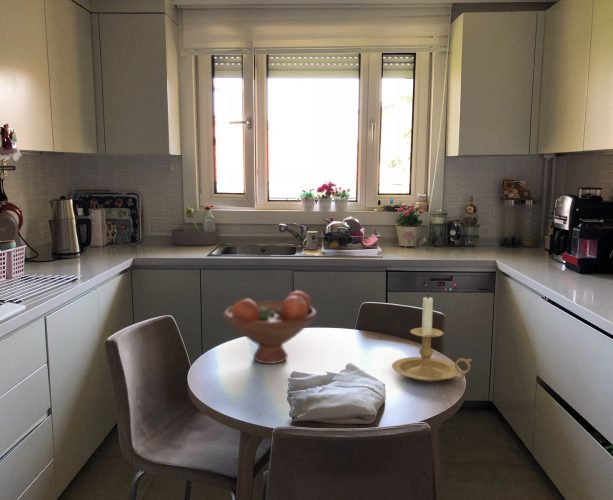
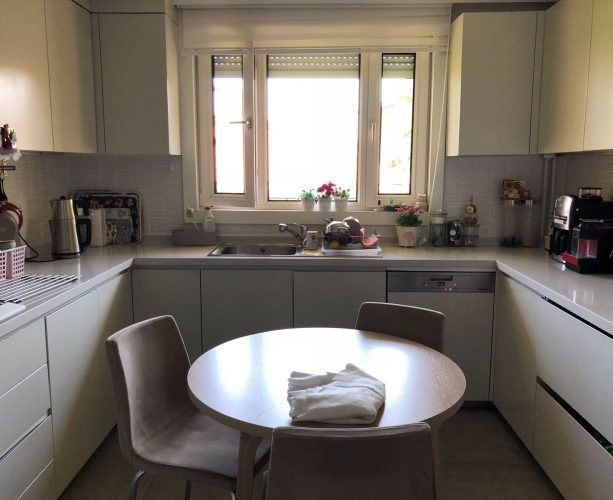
- fruit bowl (270, 325)
- candle holder (426, 335)
